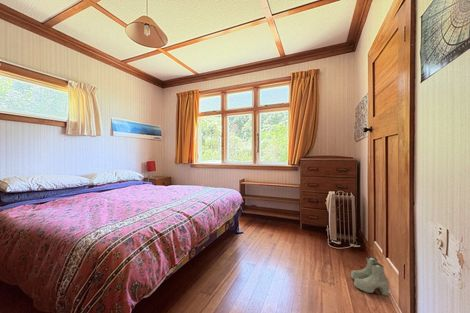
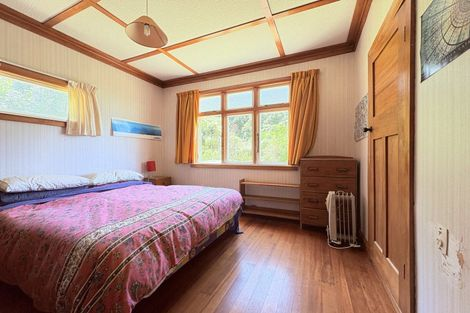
- boots (369, 273)
